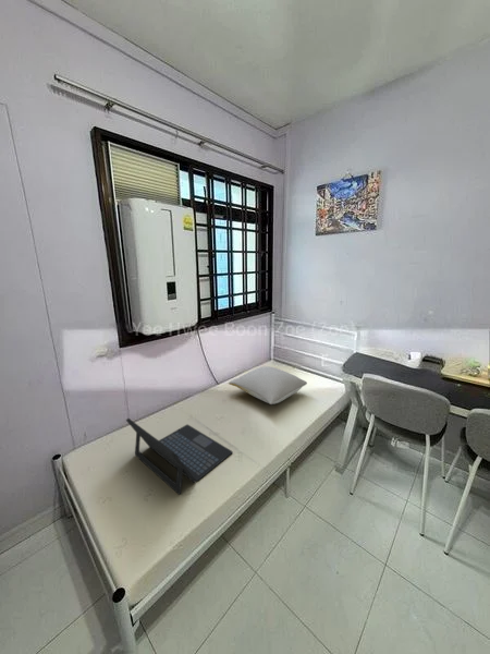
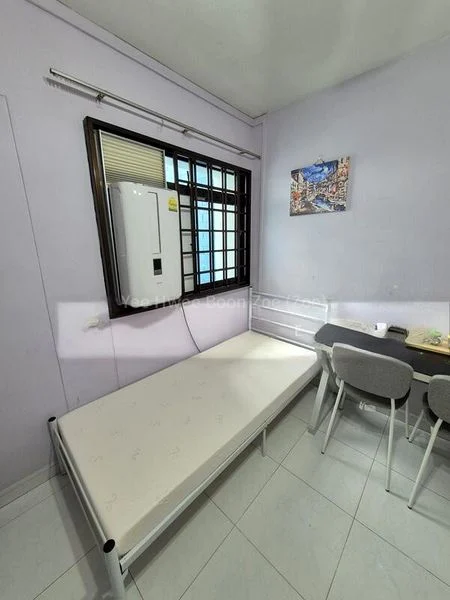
- laptop (181, 436)
- pillow (267, 383)
